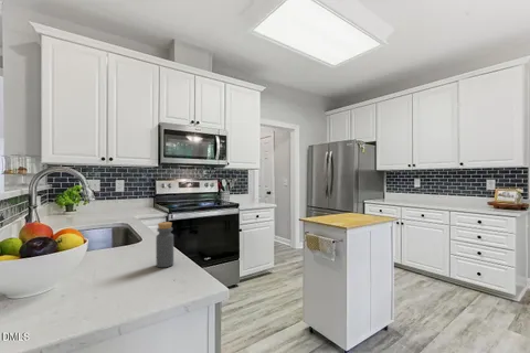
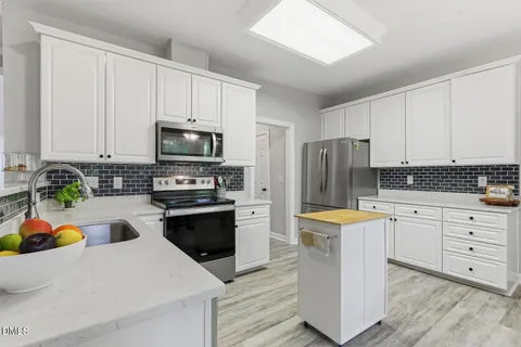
- bottle (165, 244)
